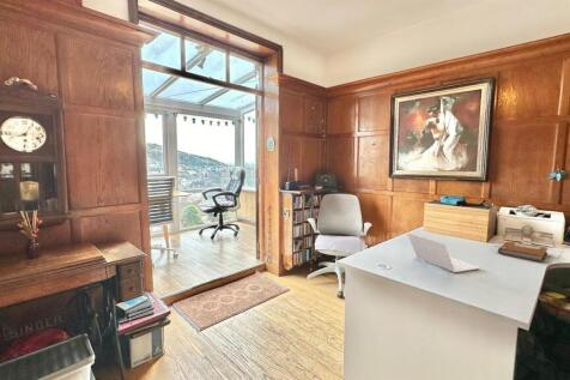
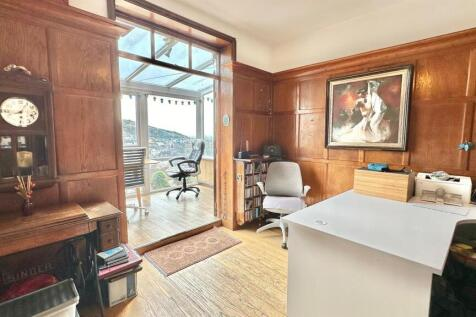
- notebook (522, 249)
- laptop (442, 248)
